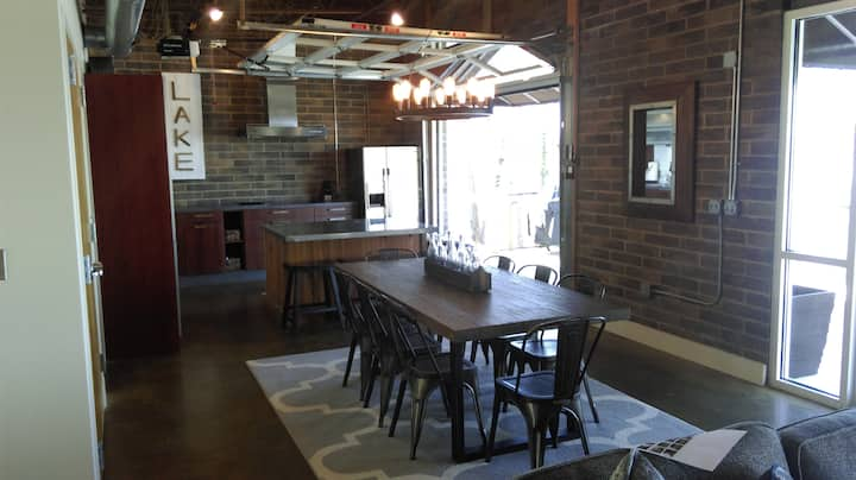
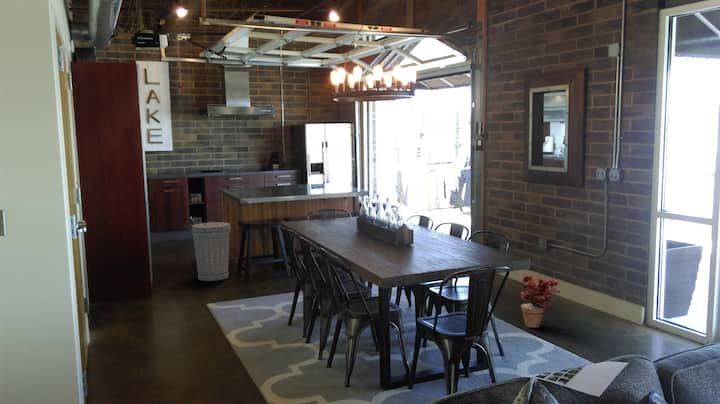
+ trash can (212, 249)
+ potted plant (536, 301)
